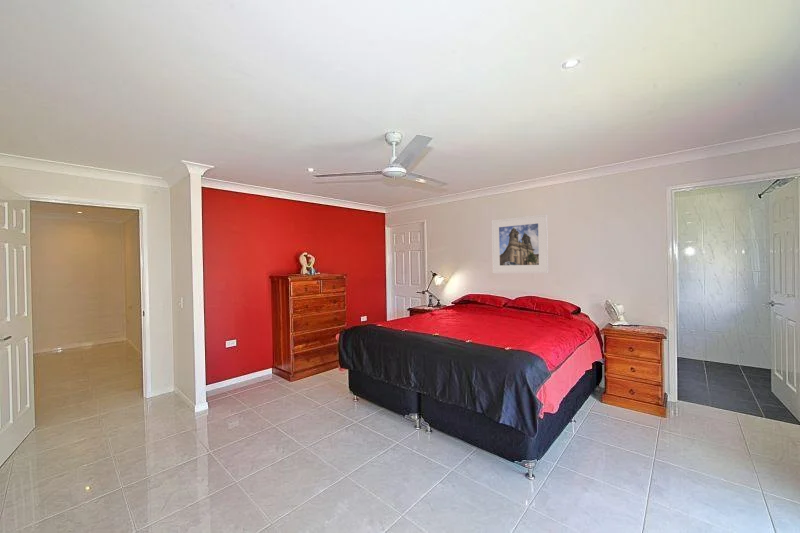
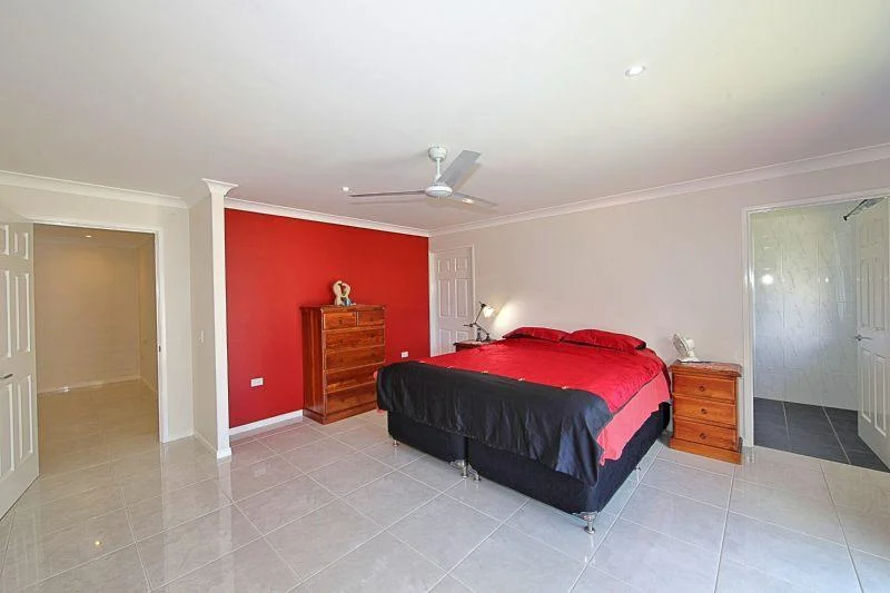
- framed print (518, 245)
